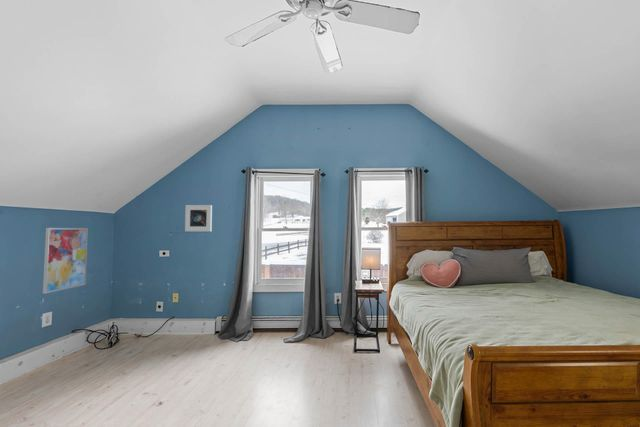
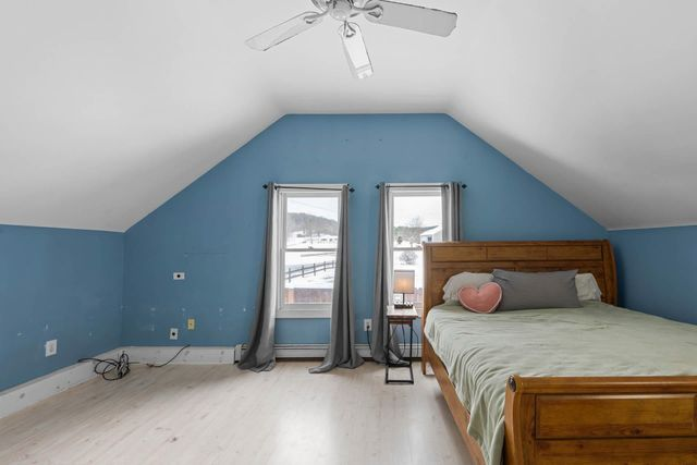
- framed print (198, 218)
- wall art (67, 258)
